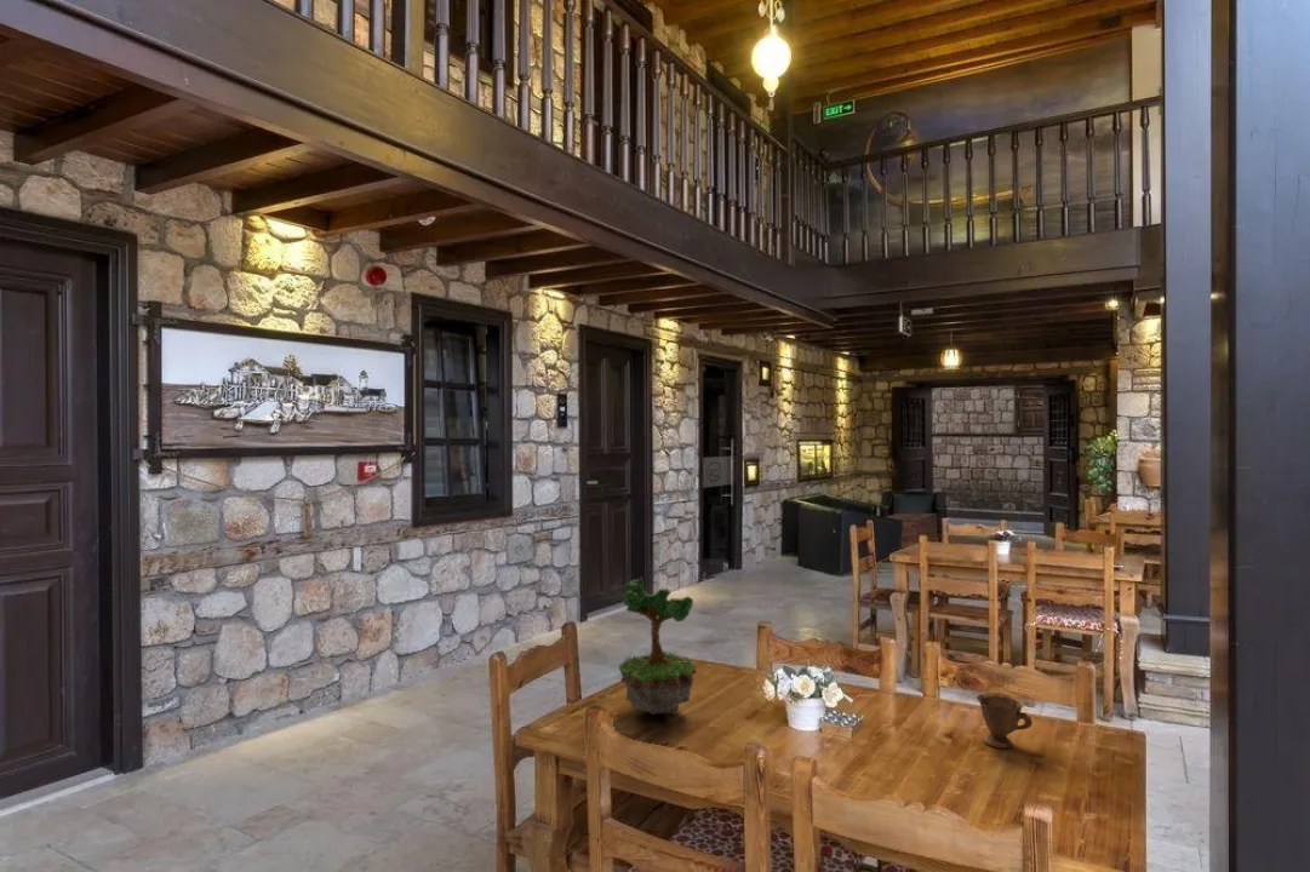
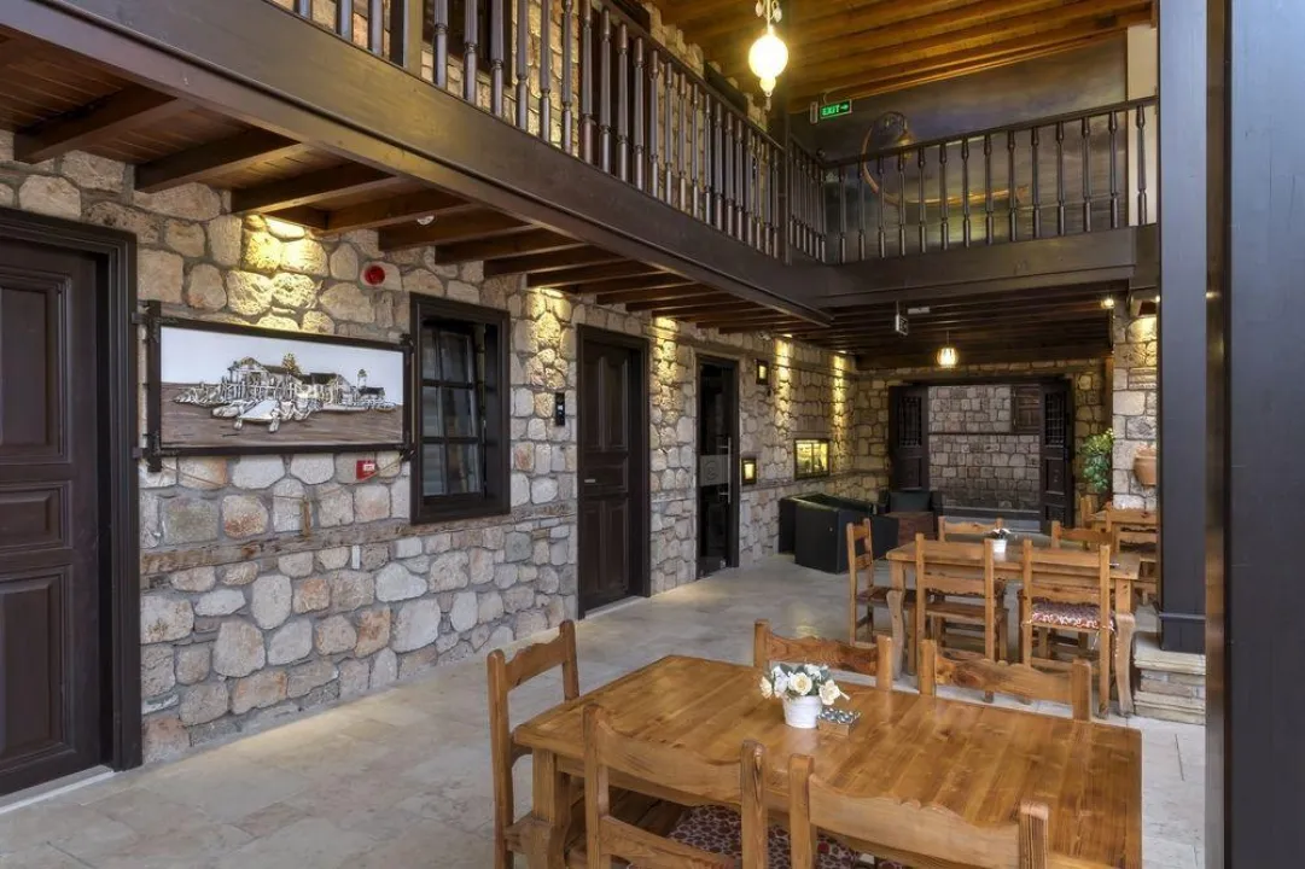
- teacup (1003, 721)
- plant (654, 647)
